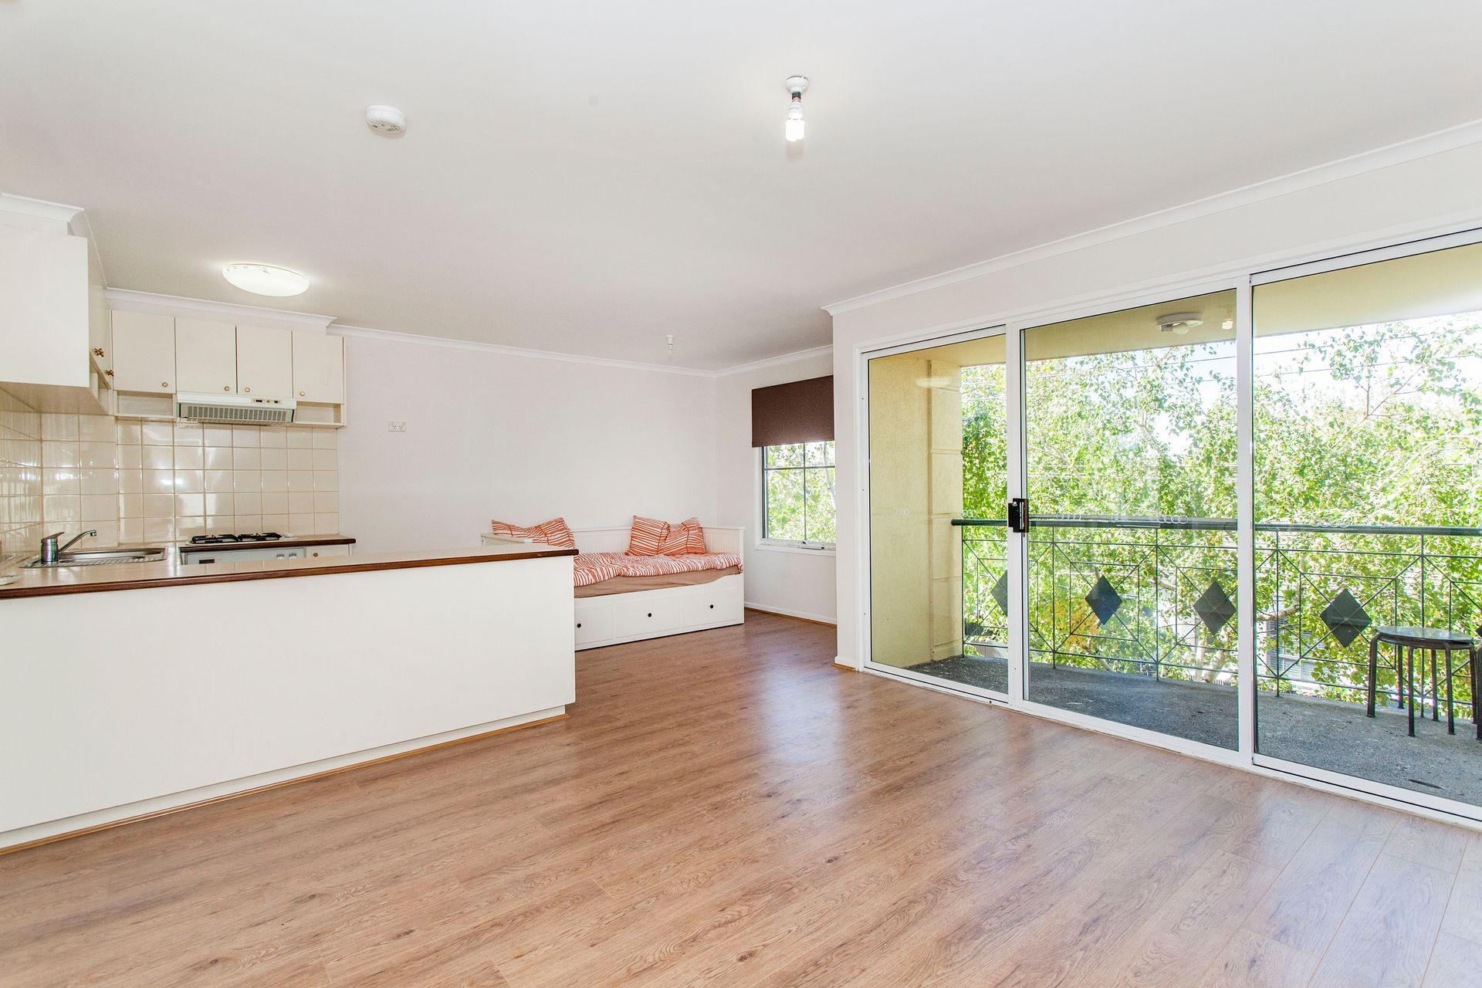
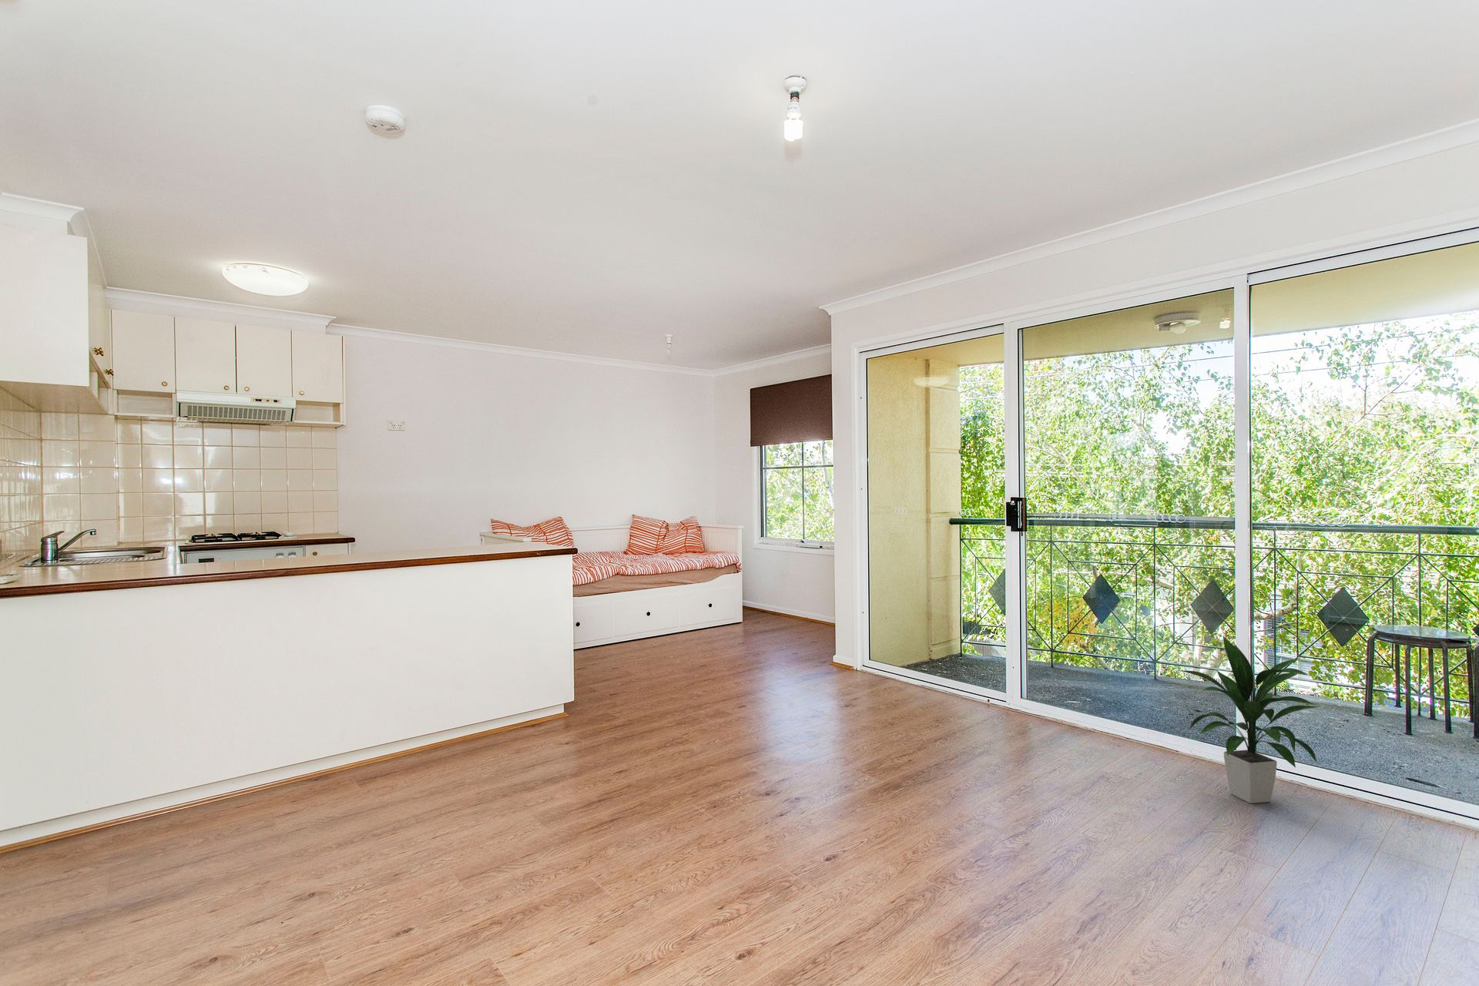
+ indoor plant (1256, 720)
